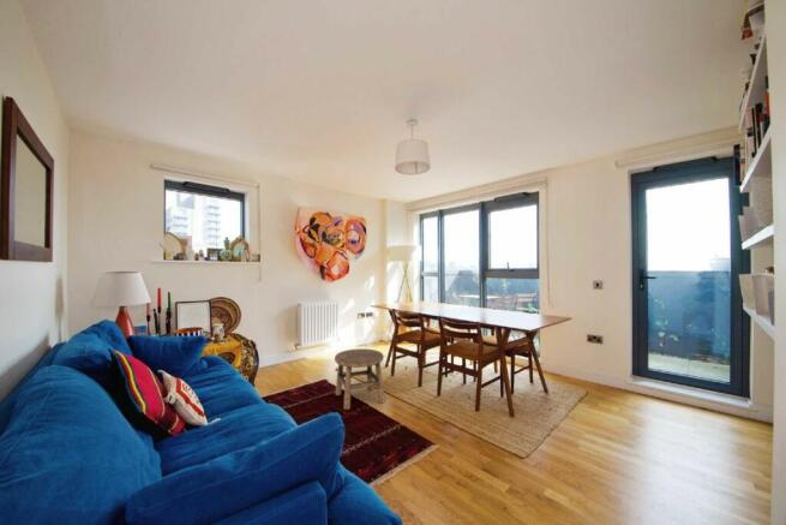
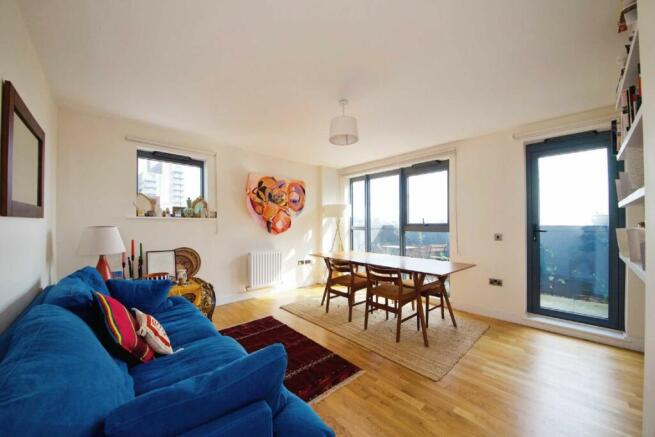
- stool (359, 375)
